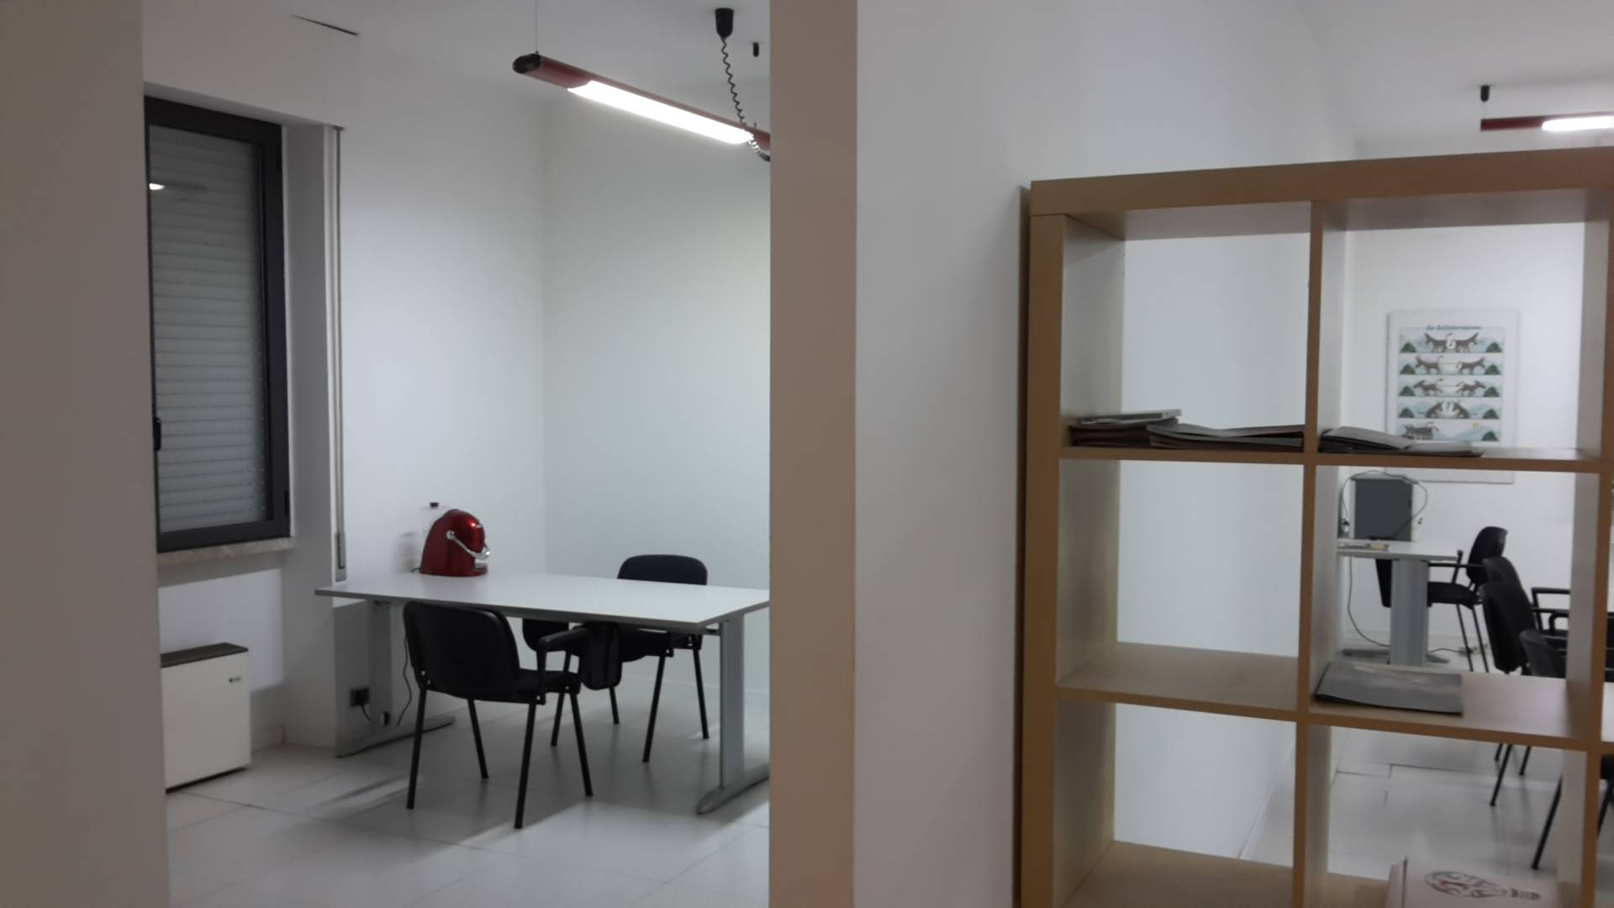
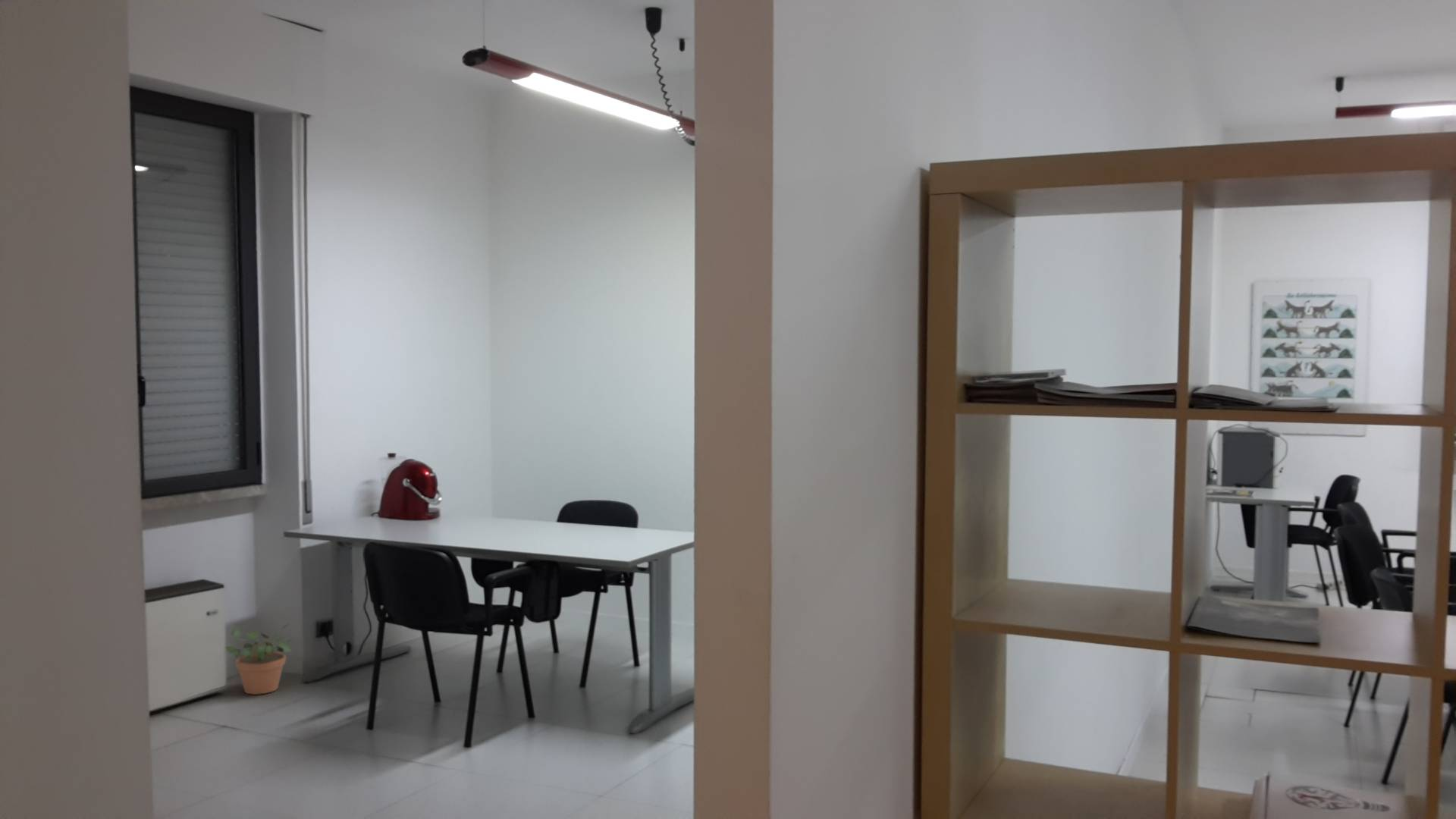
+ potted plant (263, 657)
